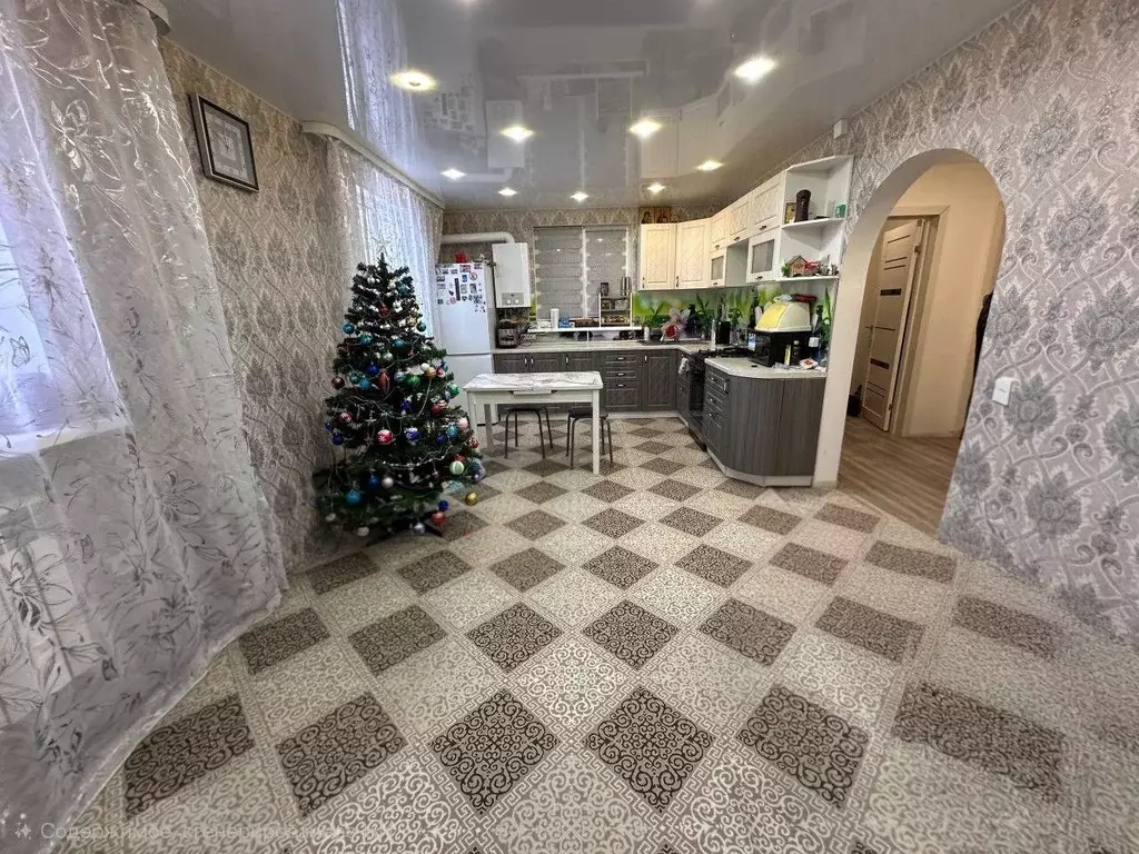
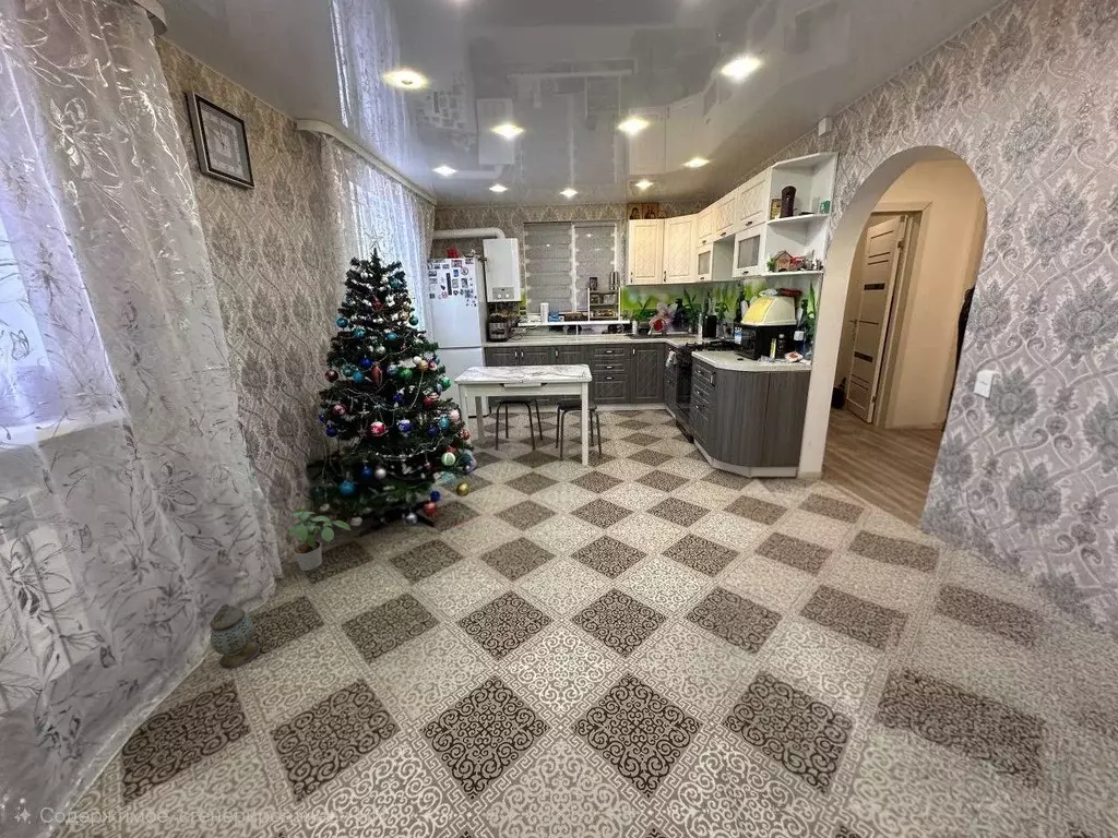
+ potted plant (313, 538)
+ lantern (231, 631)
